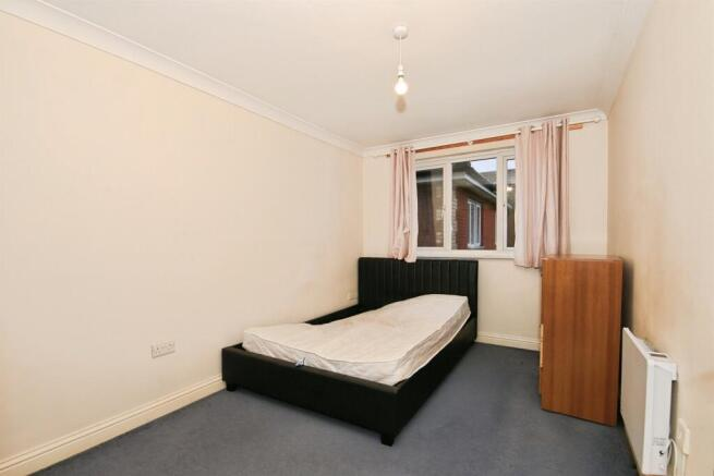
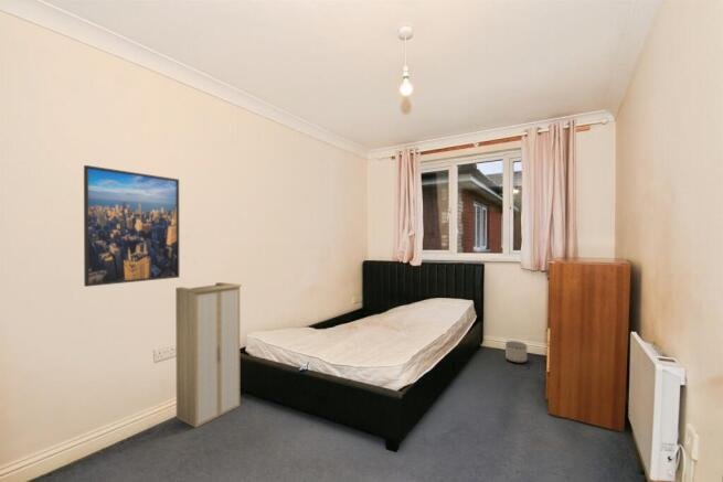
+ cabinet (210, 349)
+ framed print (136, 227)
+ planter (515, 352)
